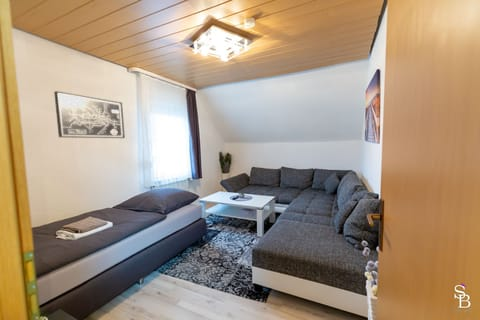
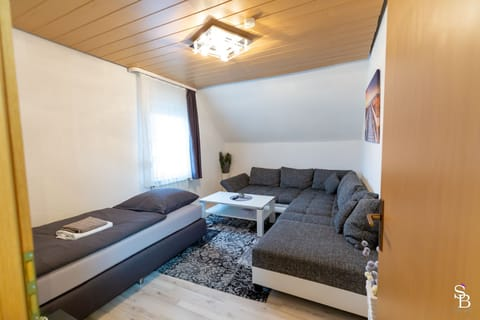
- wall art (94, 117)
